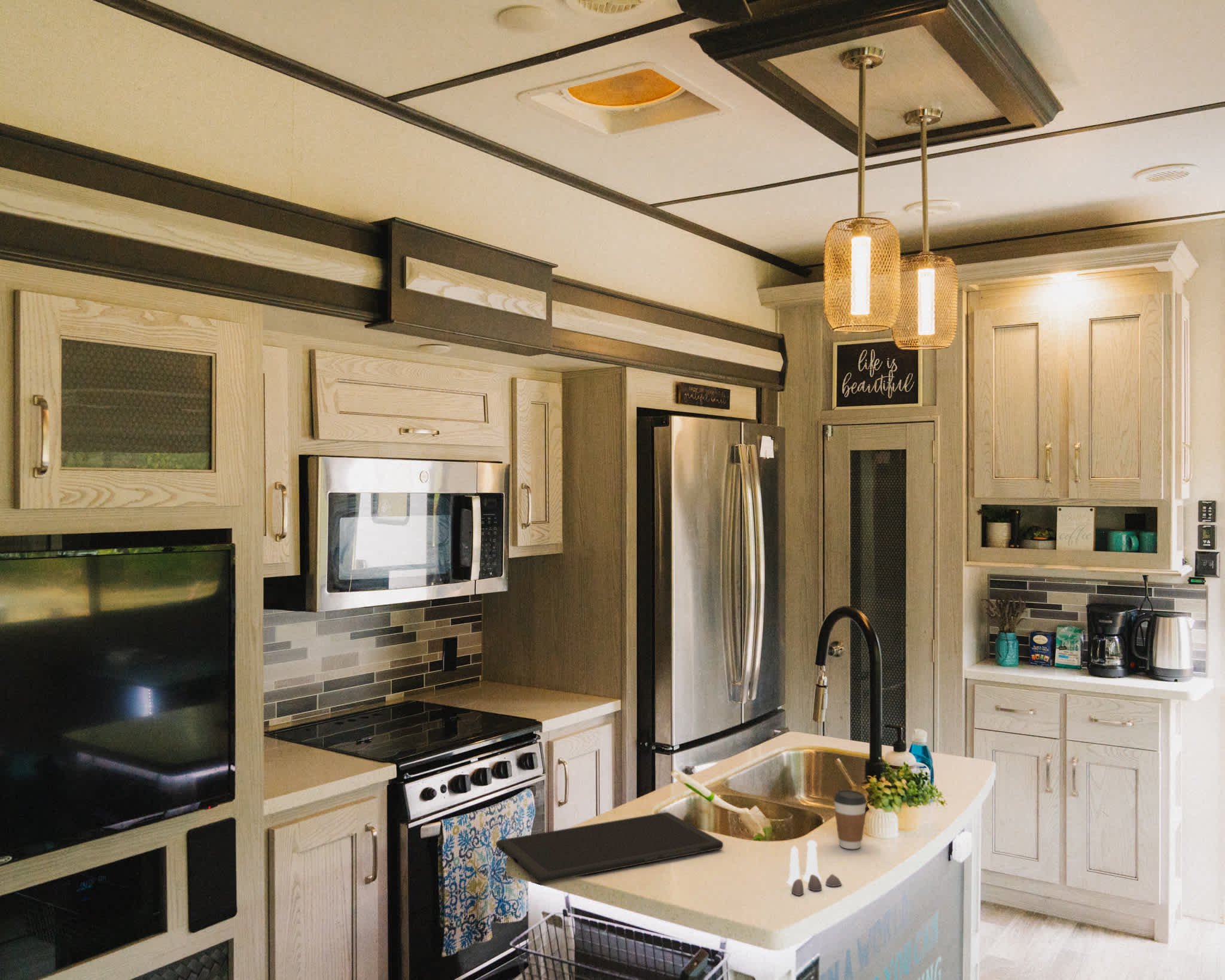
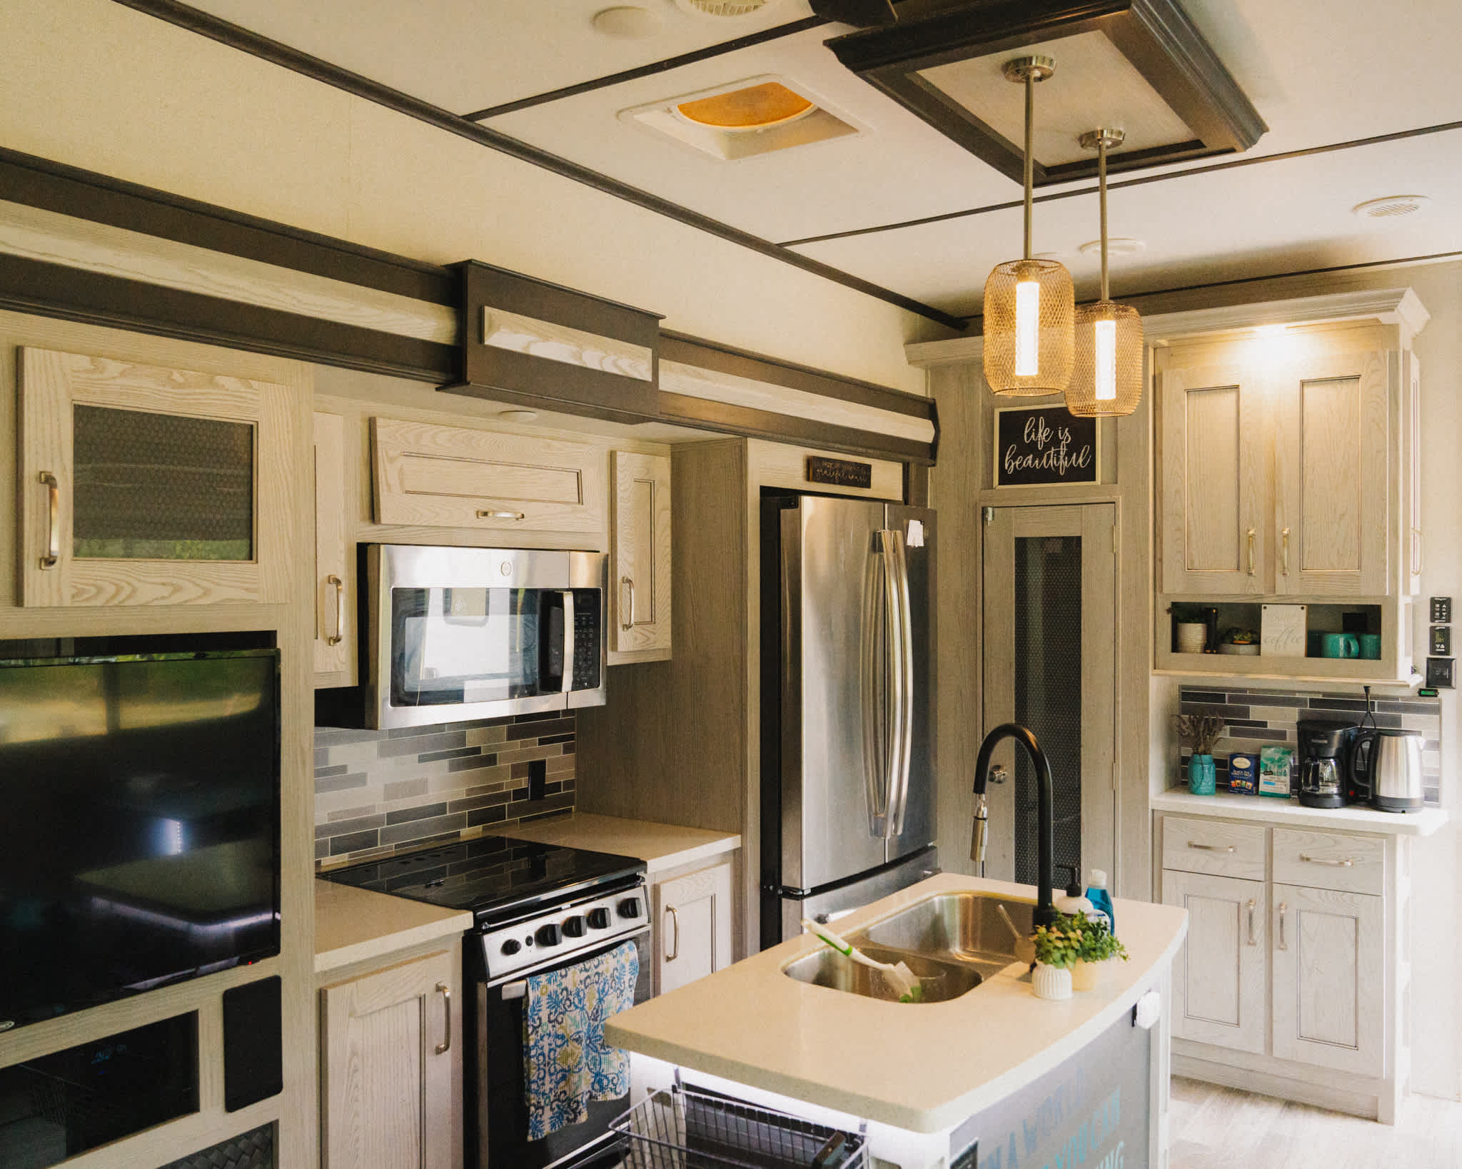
- cutting board (610, 845)
- salt and pepper shaker set (811, 865)
- coffee cup (850, 819)
